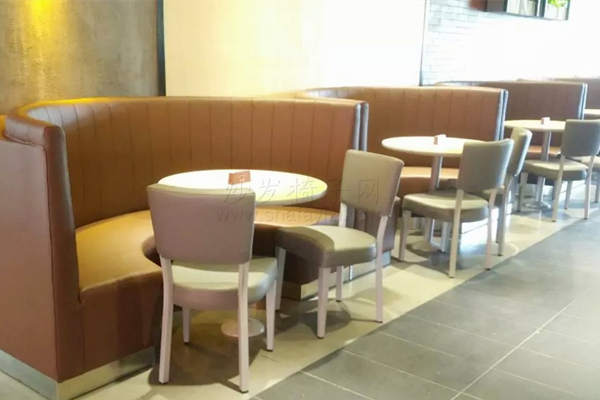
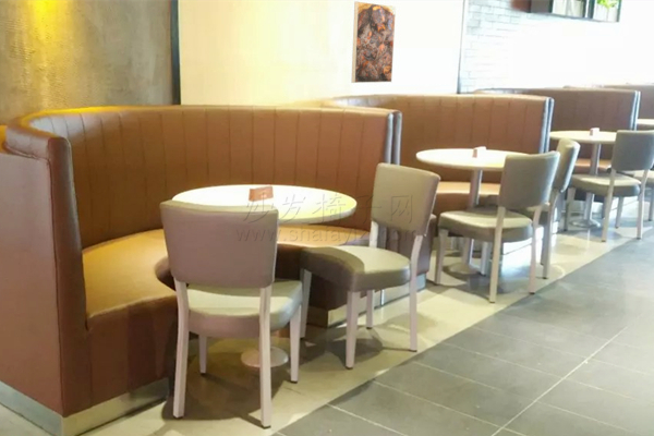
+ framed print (374, 44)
